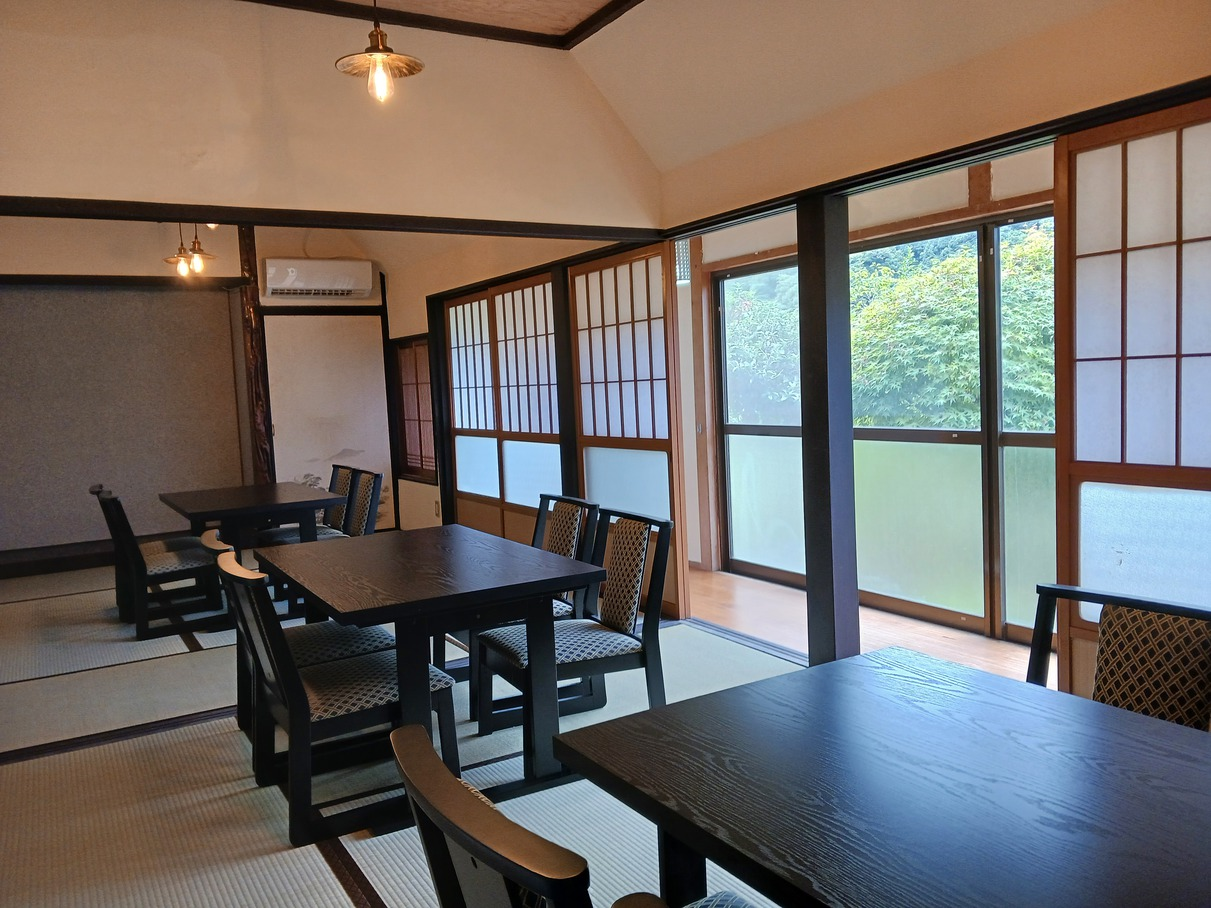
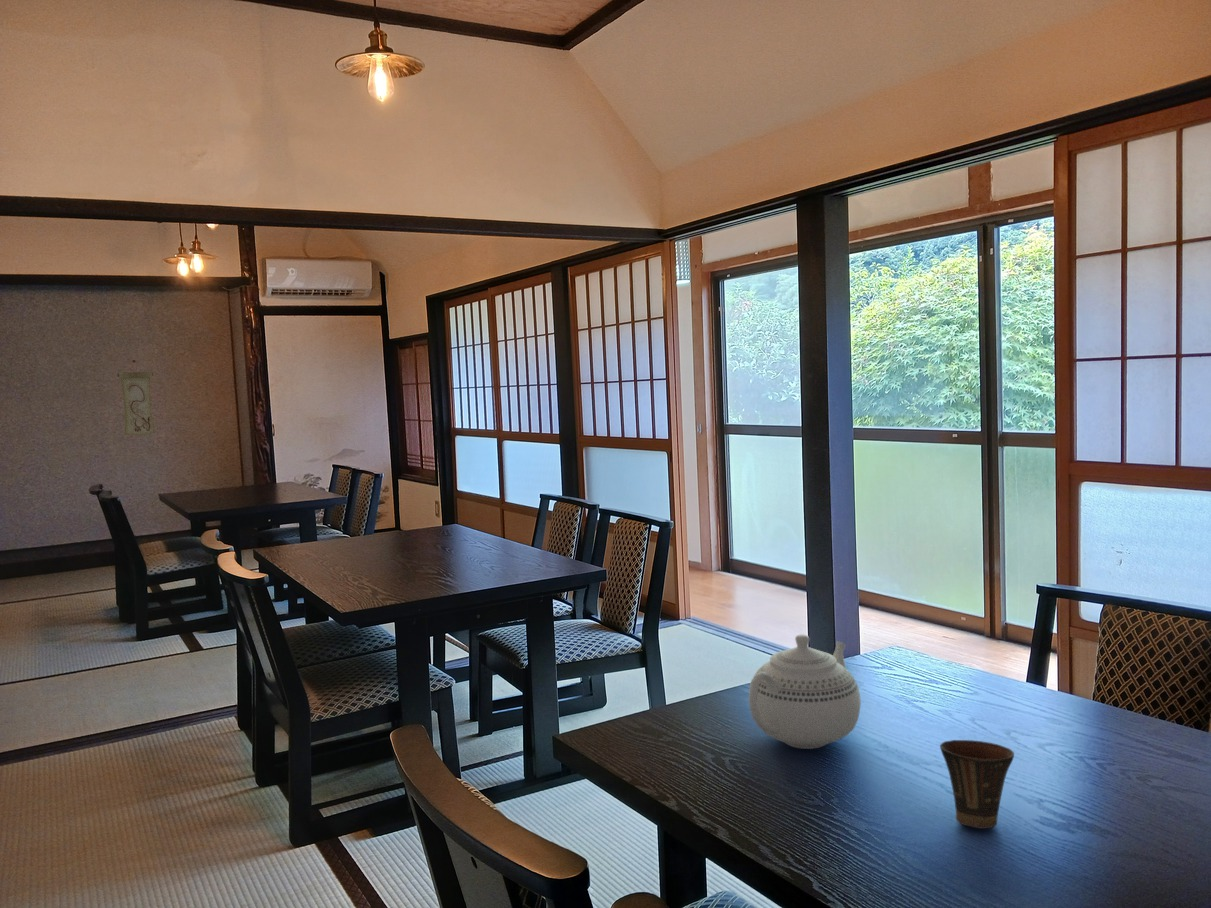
+ wall scroll (137, 397)
+ cup (977, 782)
+ teapot (802, 688)
